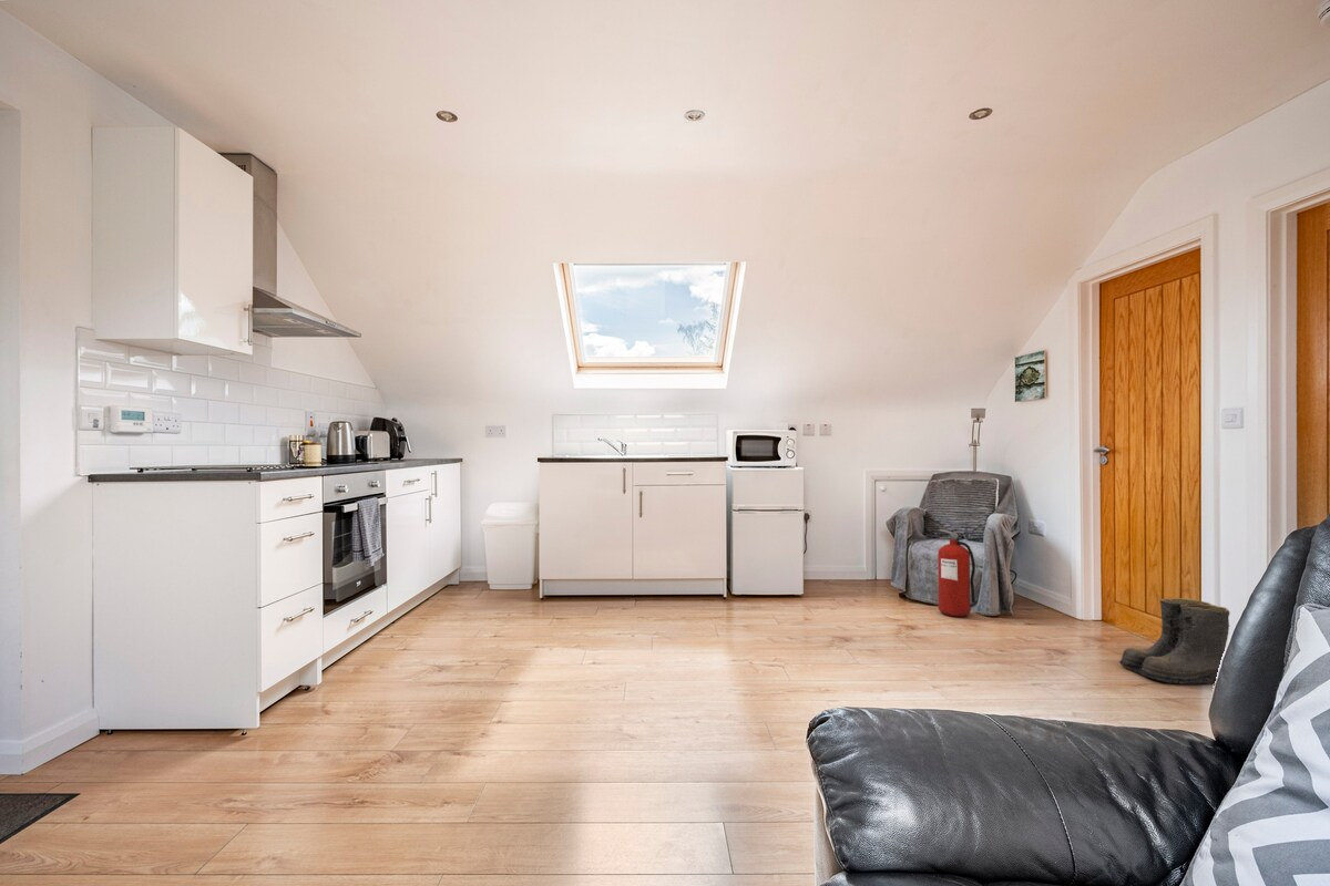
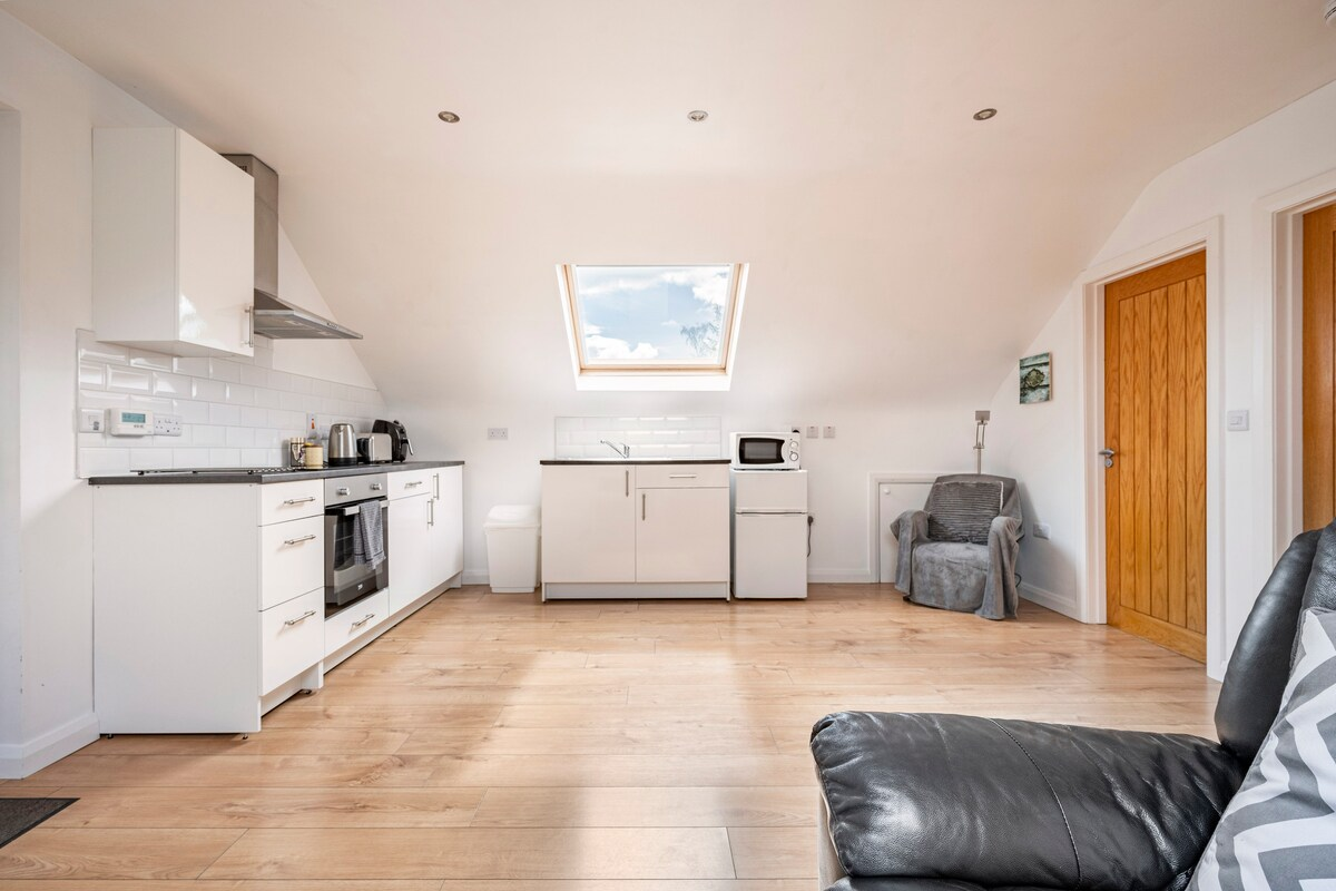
- boots (1174, 637)
- fire extinguisher (956, 573)
